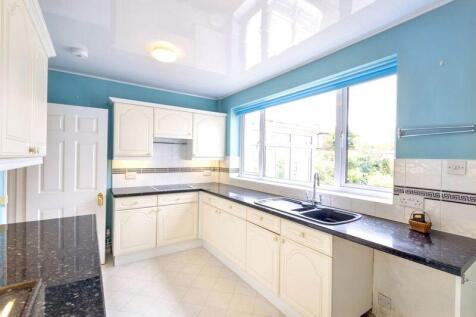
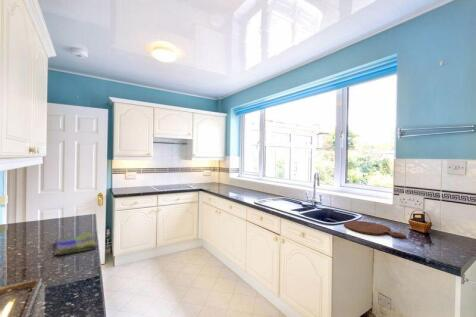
+ cutting board (374, 229)
+ dish towel (75, 243)
